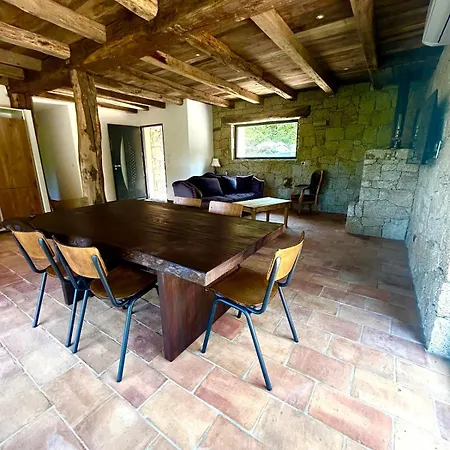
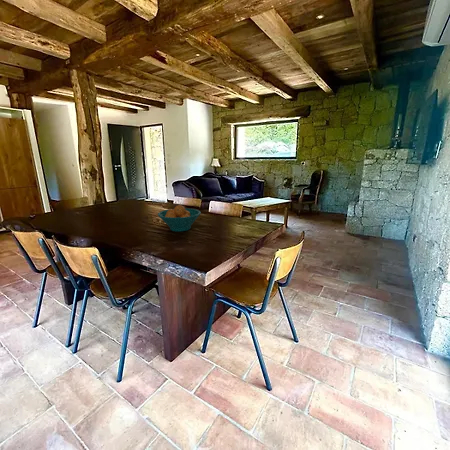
+ fruit bowl (179, 217)
